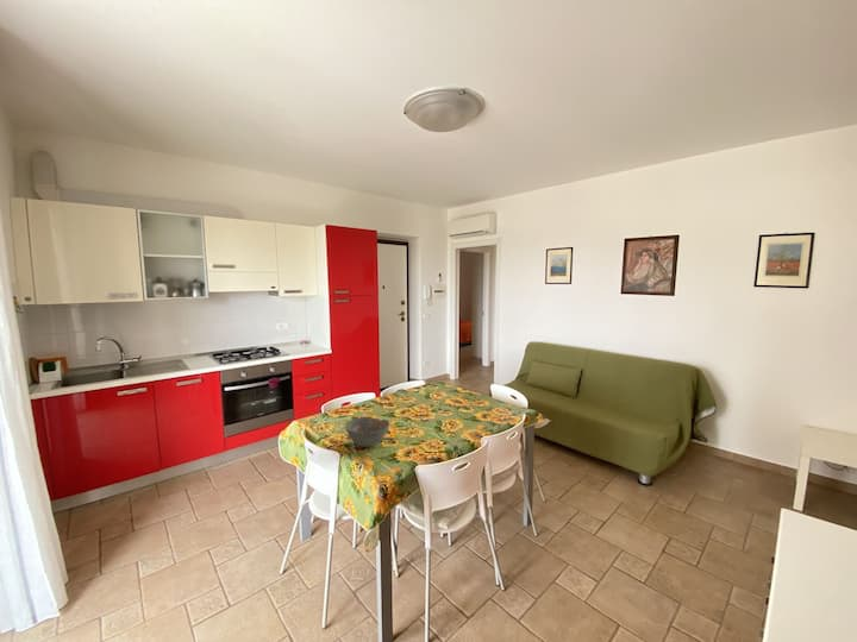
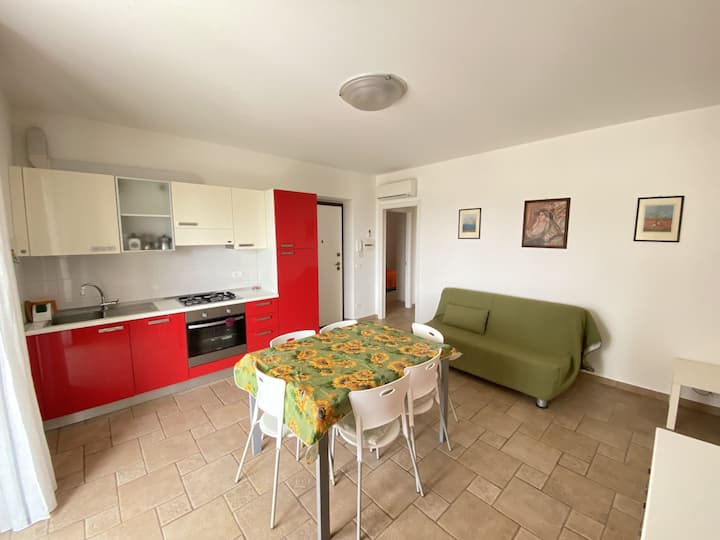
- bowl (368, 434)
